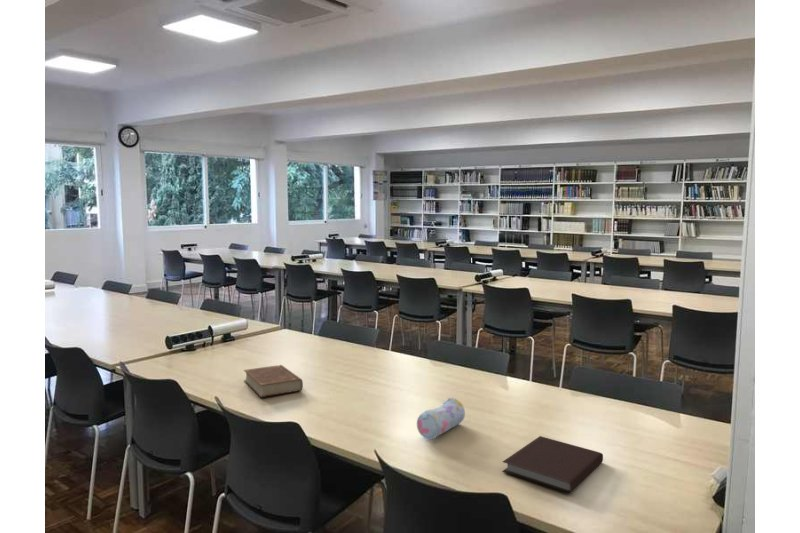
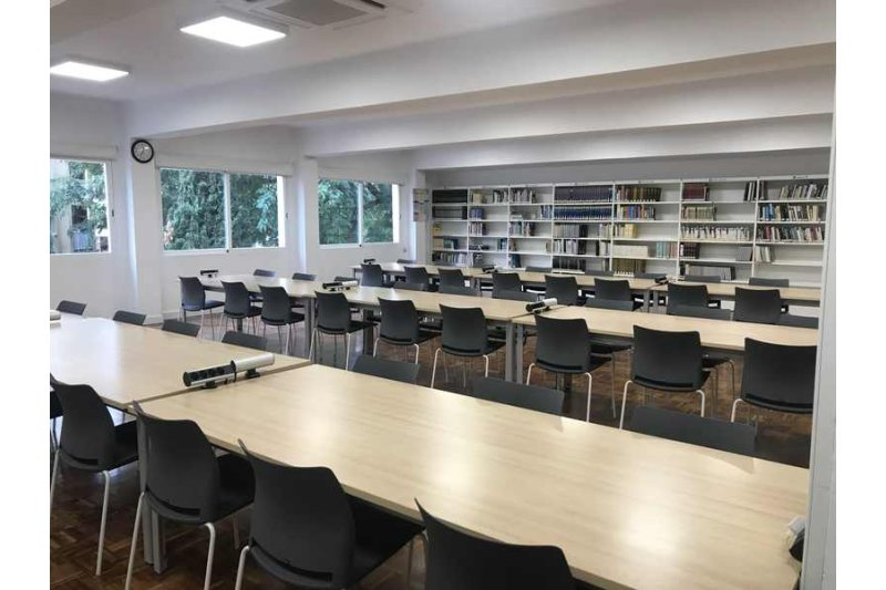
- book (272, 379)
- notebook (553, 462)
- pencil case (441, 417)
